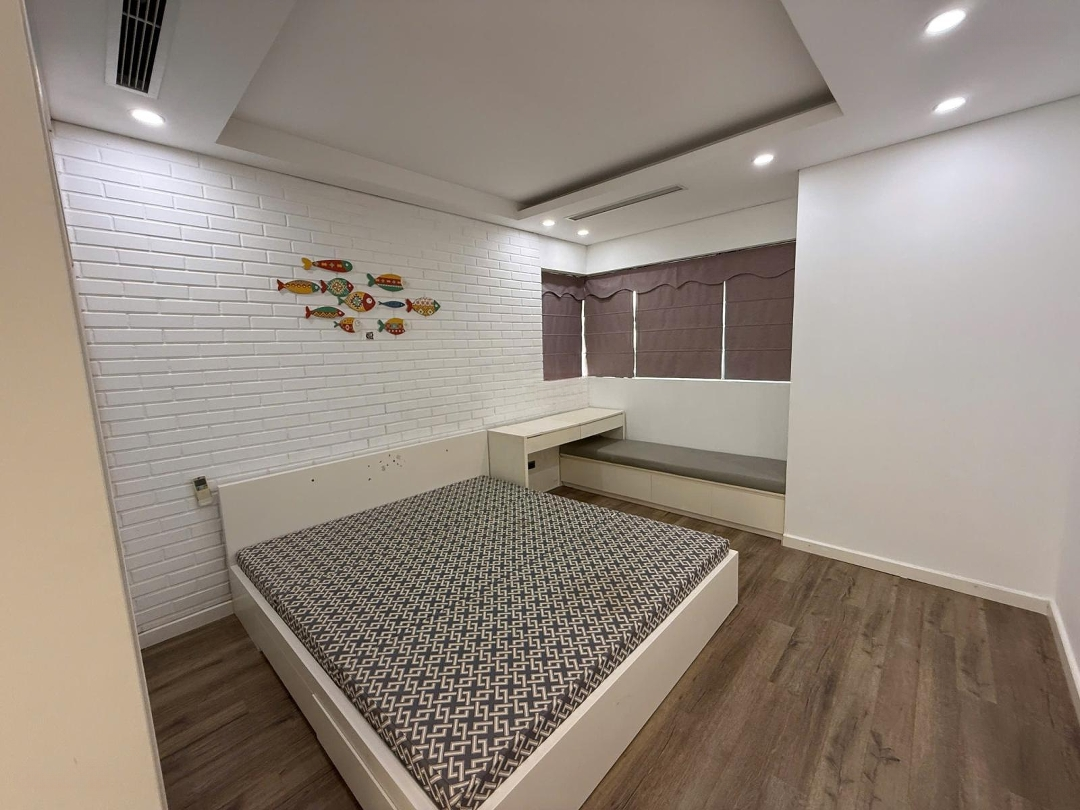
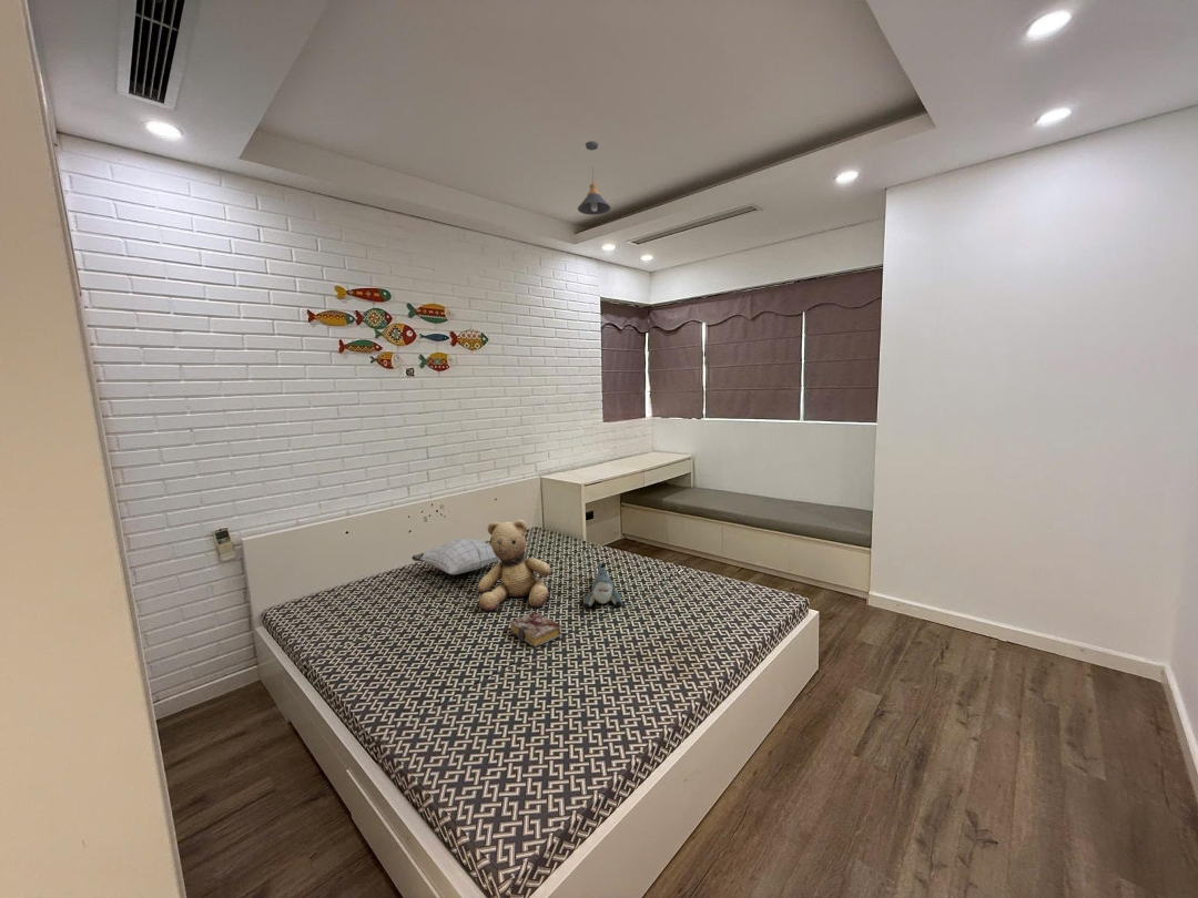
+ shark plush (607, 579)
+ teddy bear (512, 561)
+ pendant light (592, 176)
+ pillow (460, 555)
+ book (535, 627)
